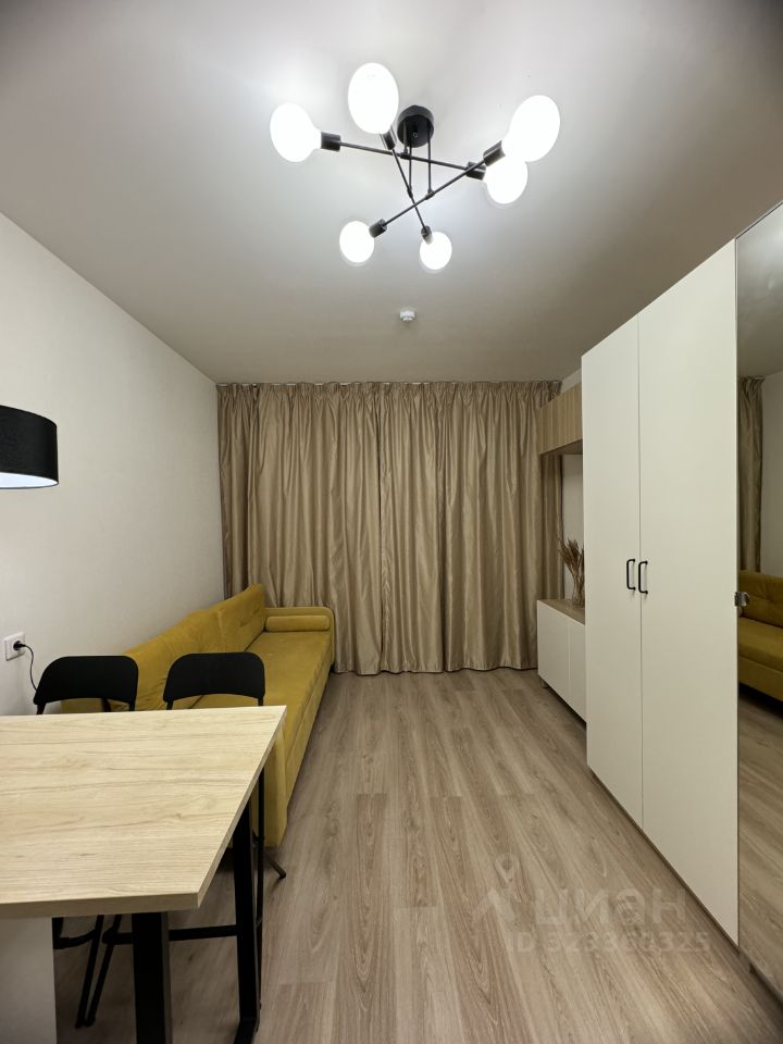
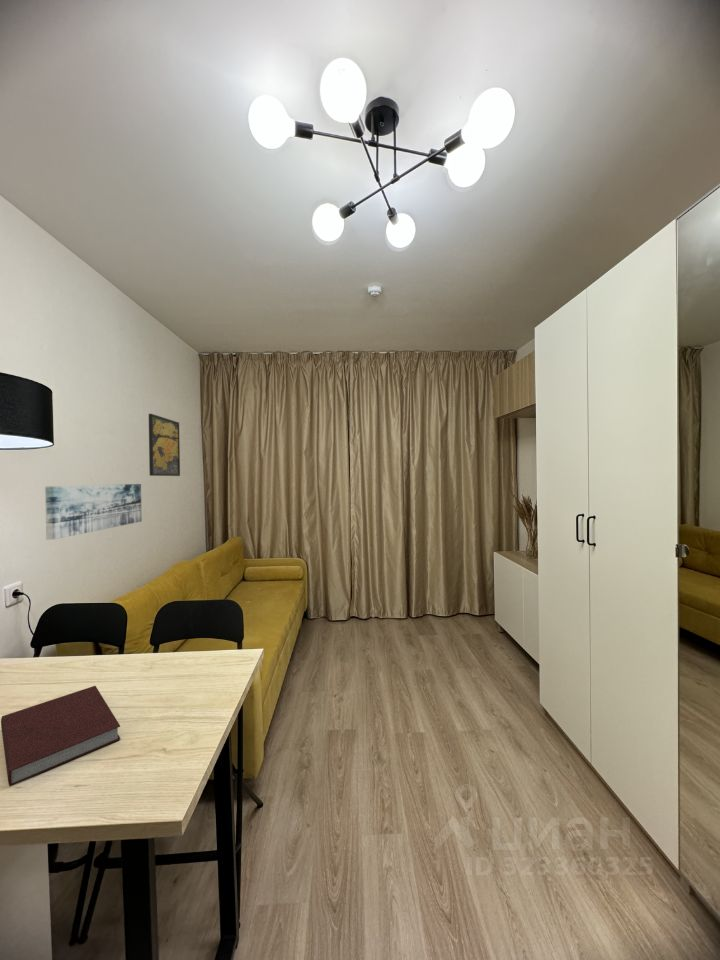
+ notebook (59, 727)
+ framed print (165, 447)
+ wall art (101, 507)
